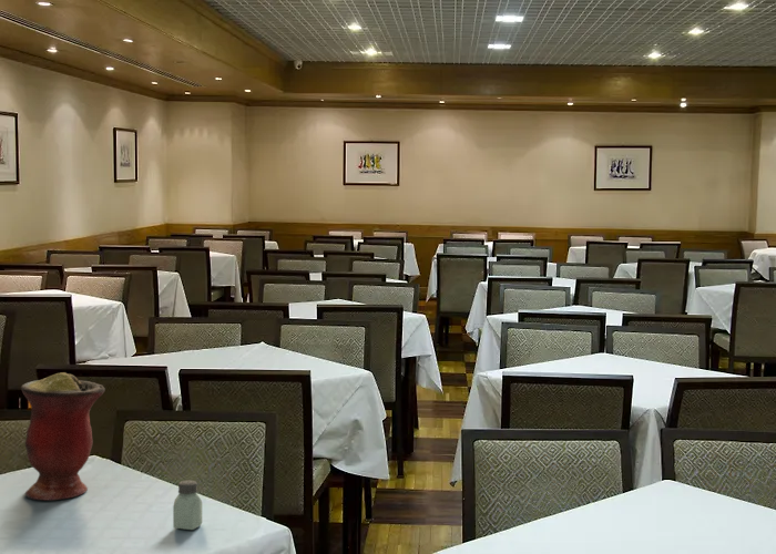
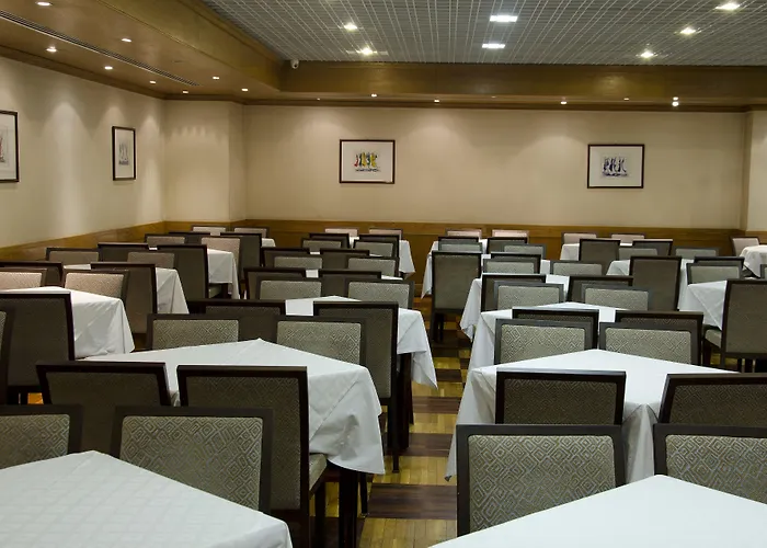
- vase (63, 431)
- saltshaker (187, 504)
